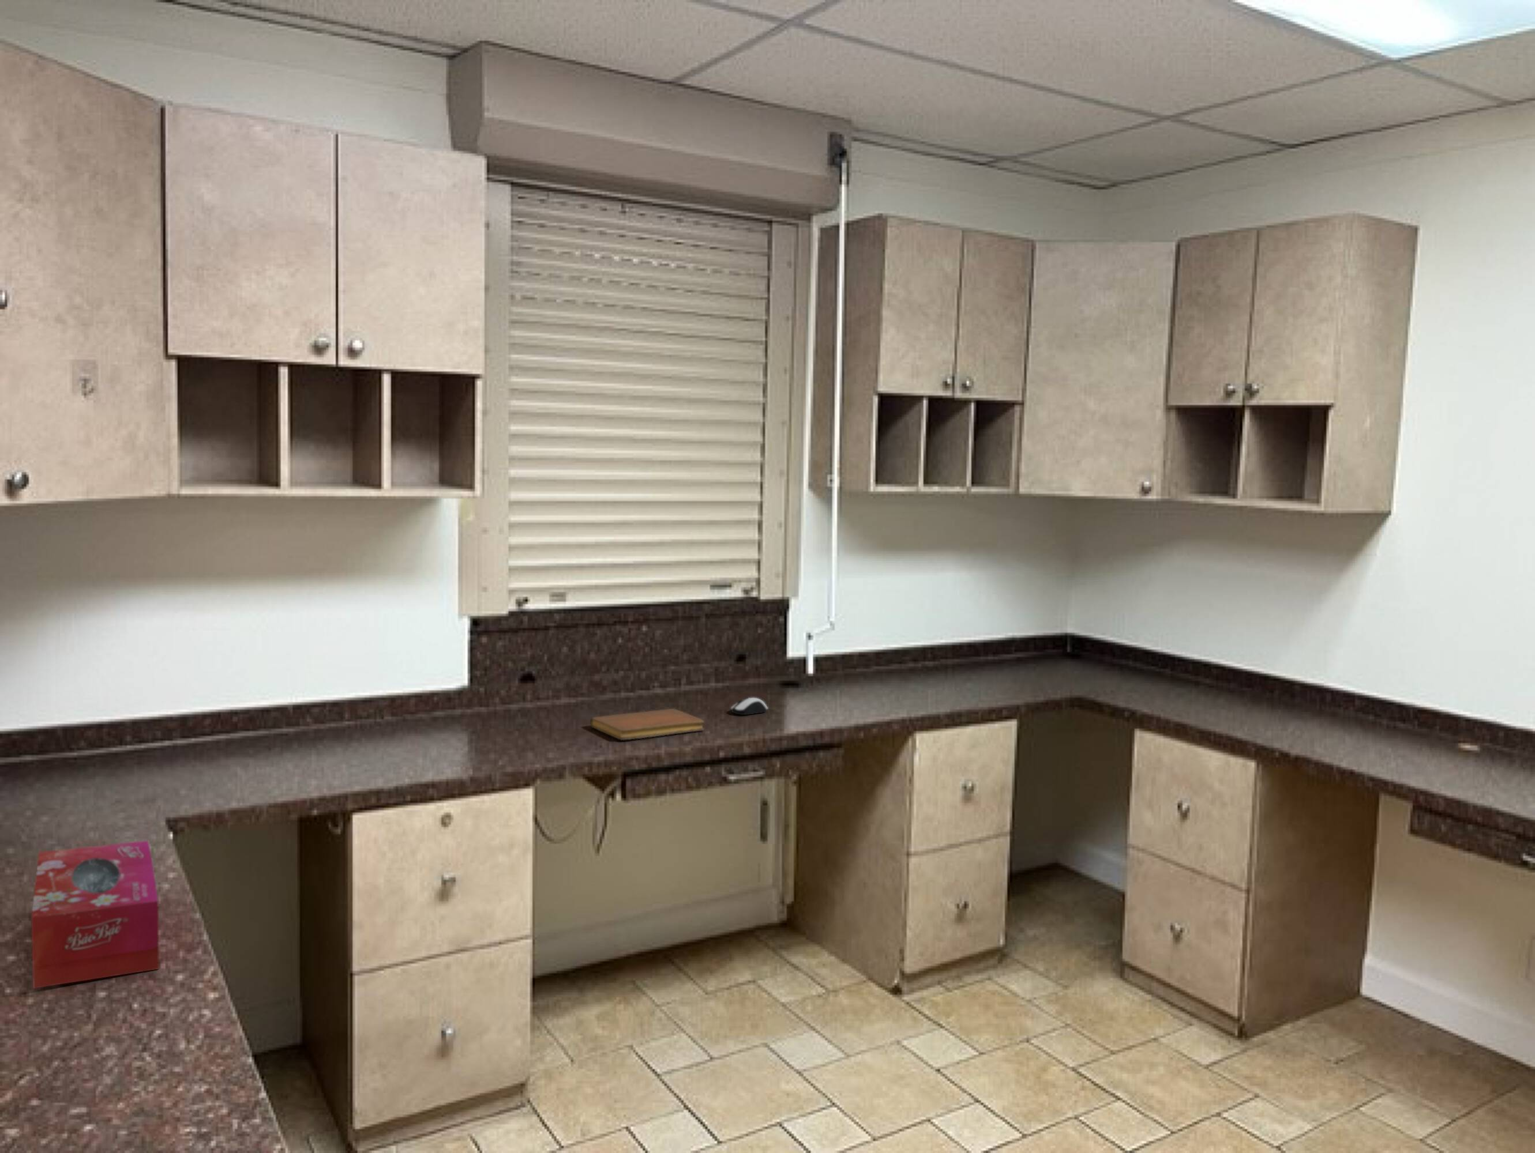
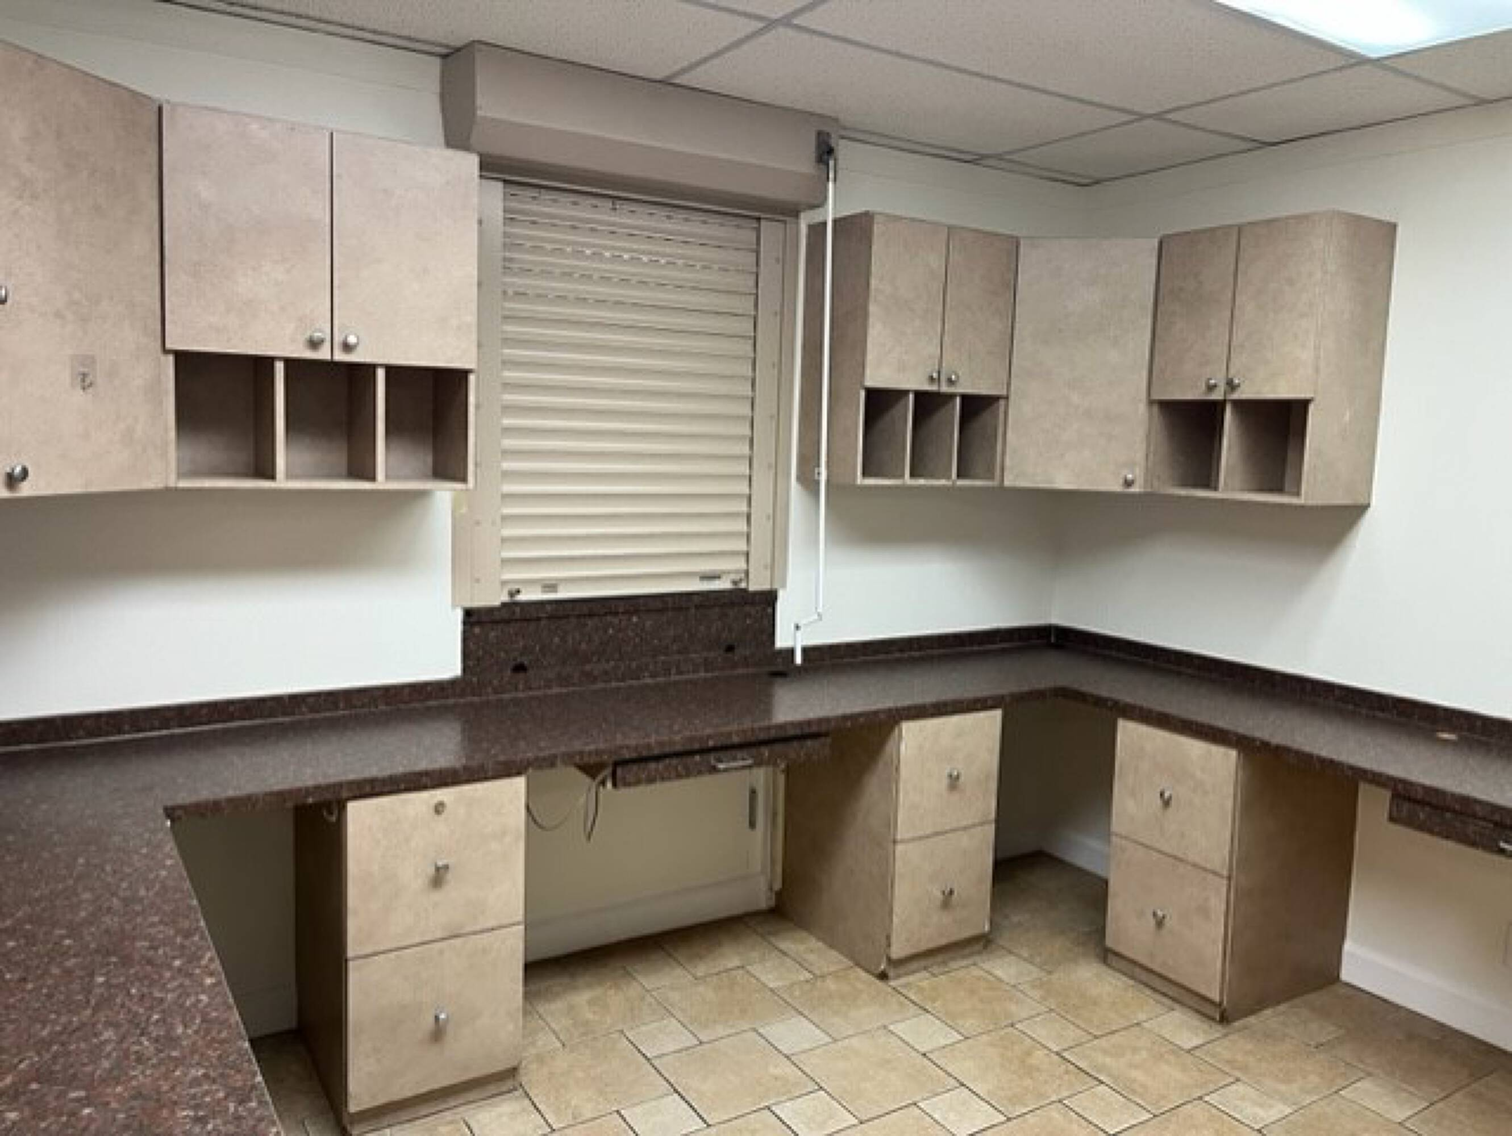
- notebook (647, 723)
- tissue box (96, 908)
- computer mouse (750, 705)
